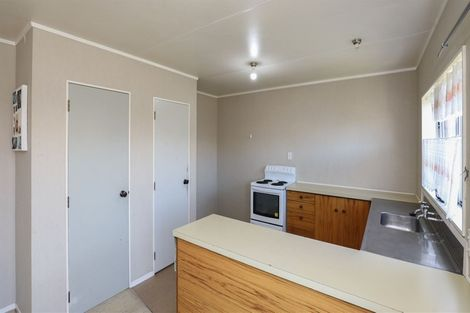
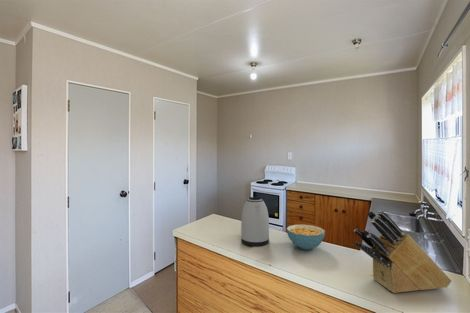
+ cereal bowl (305, 238)
+ knife block (400, 246)
+ kettle (253, 217)
